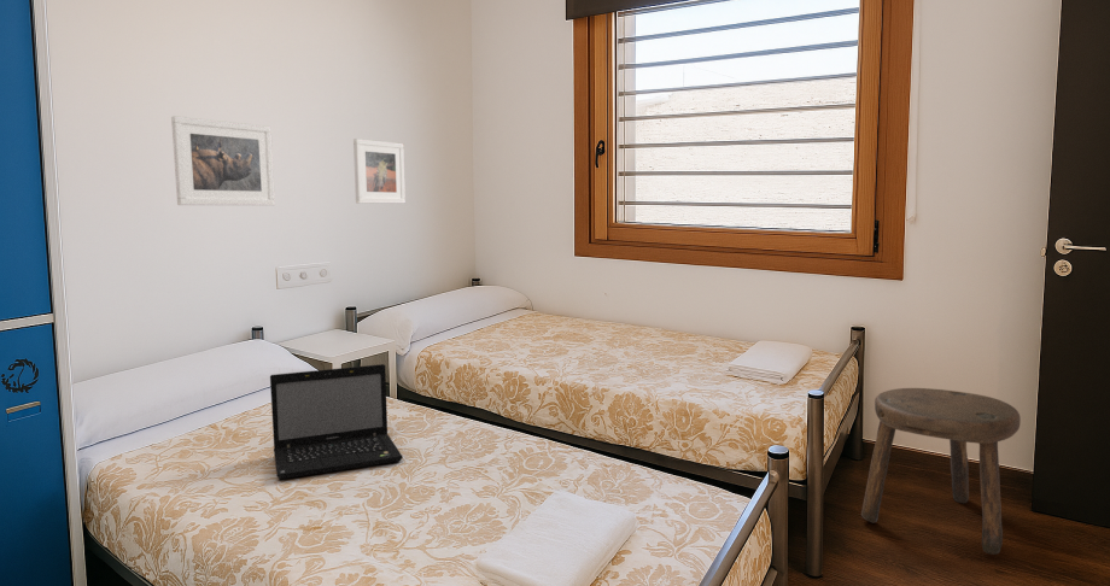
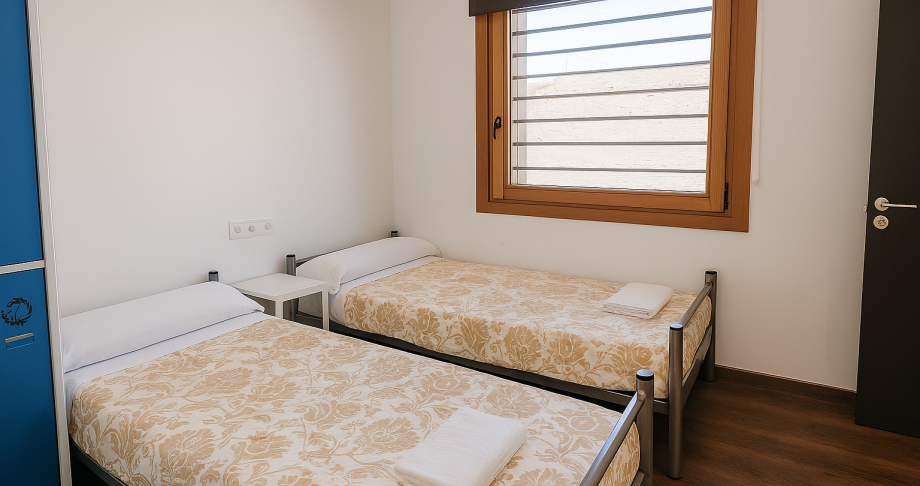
- stool (951, 462)
- laptop (335, 418)
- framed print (380, 172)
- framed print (226, 163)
